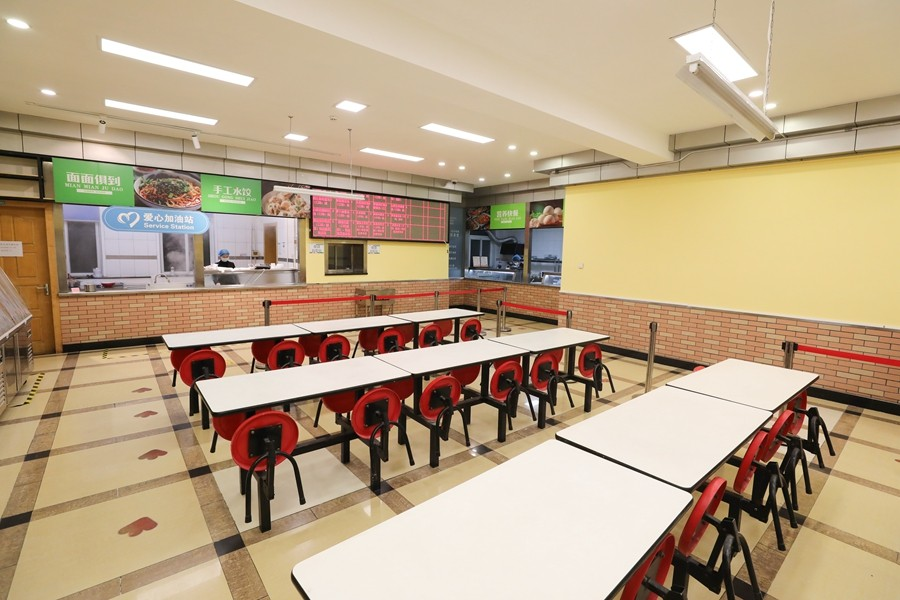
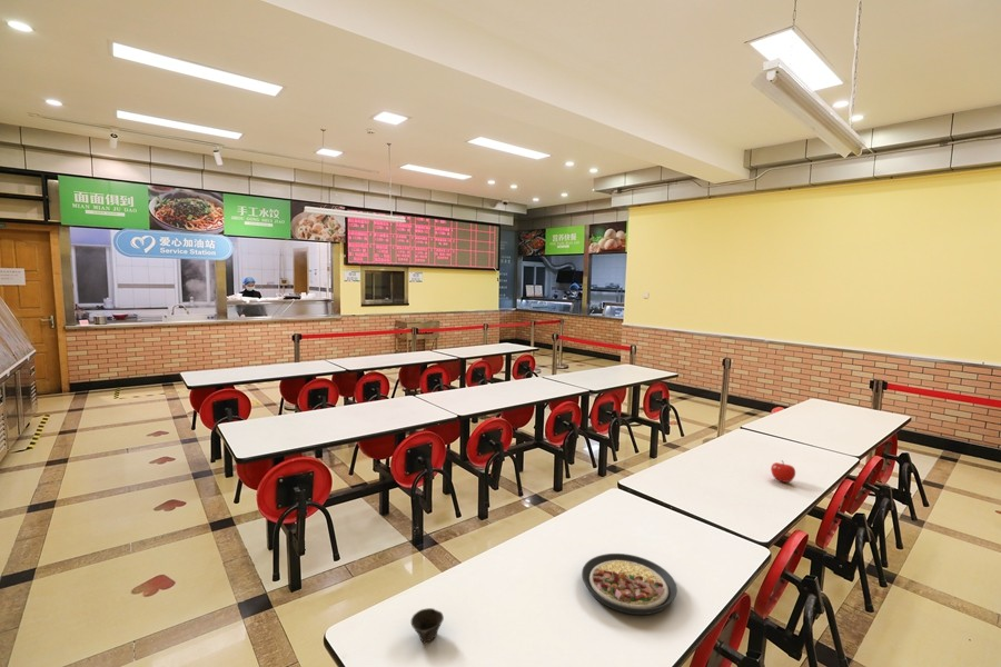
+ fruit (783, 470)
+ cup (426, 628)
+ plate (627, 580)
